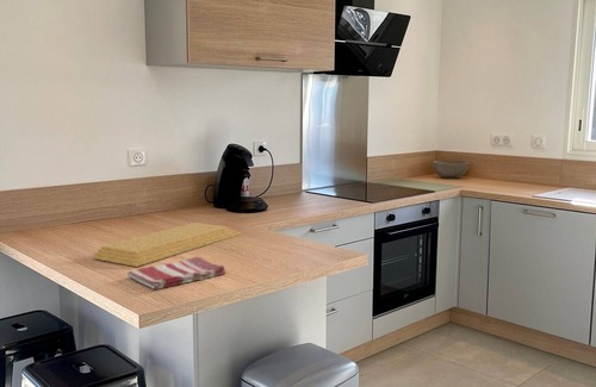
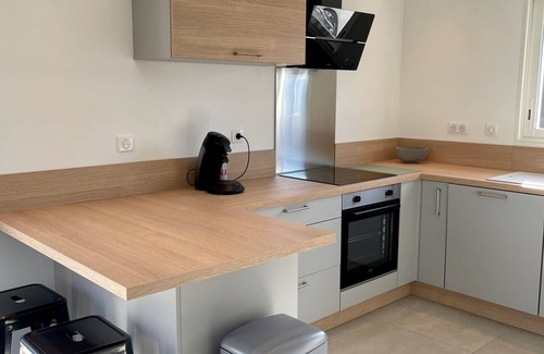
- dish towel (176, 270)
- cutting board (173, 241)
